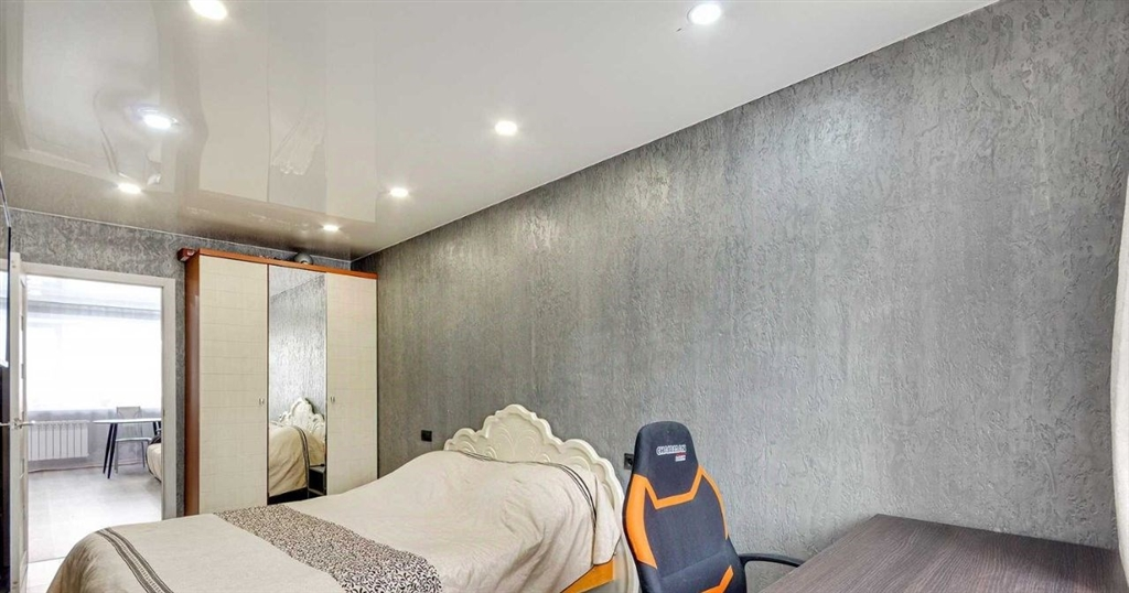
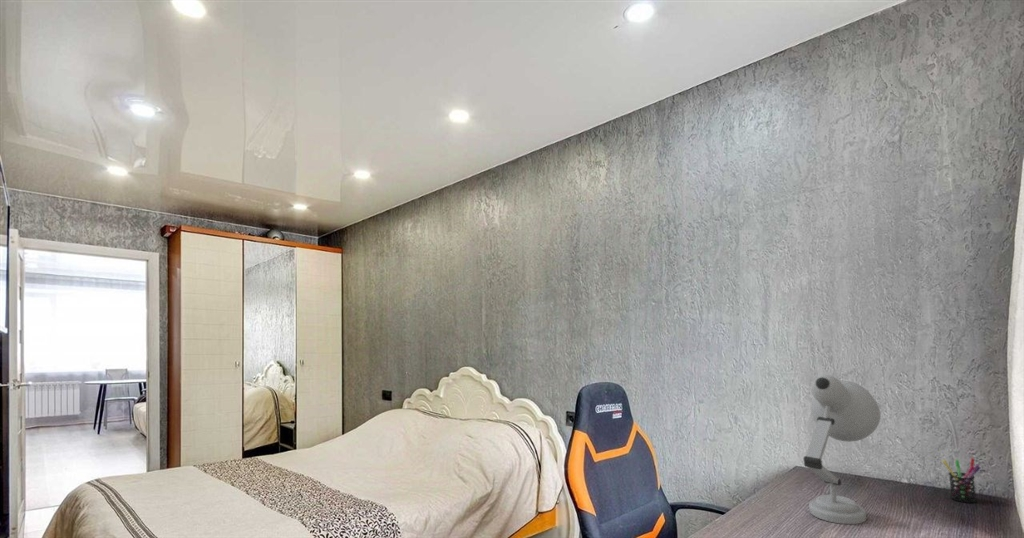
+ desk lamp (836, 439)
+ pen holder (962, 478)
